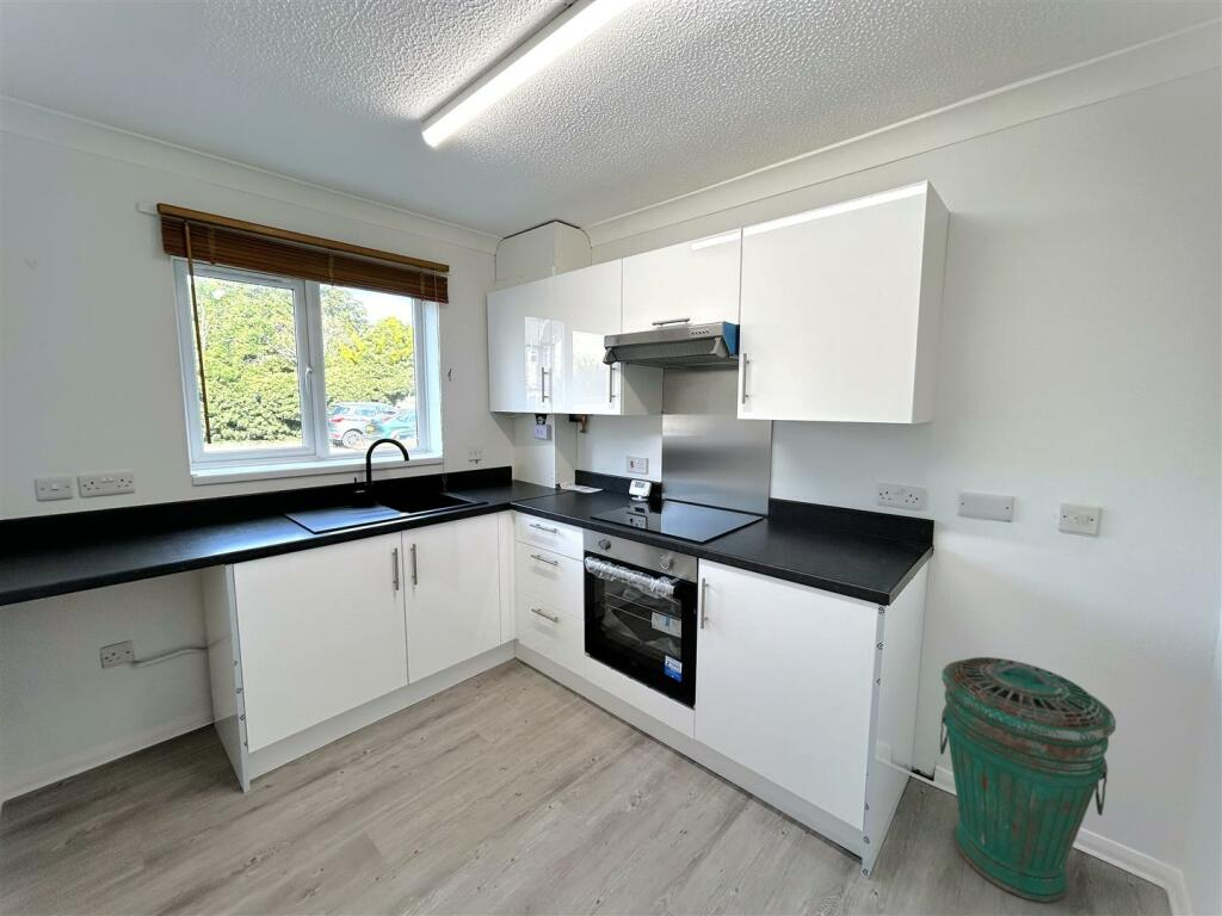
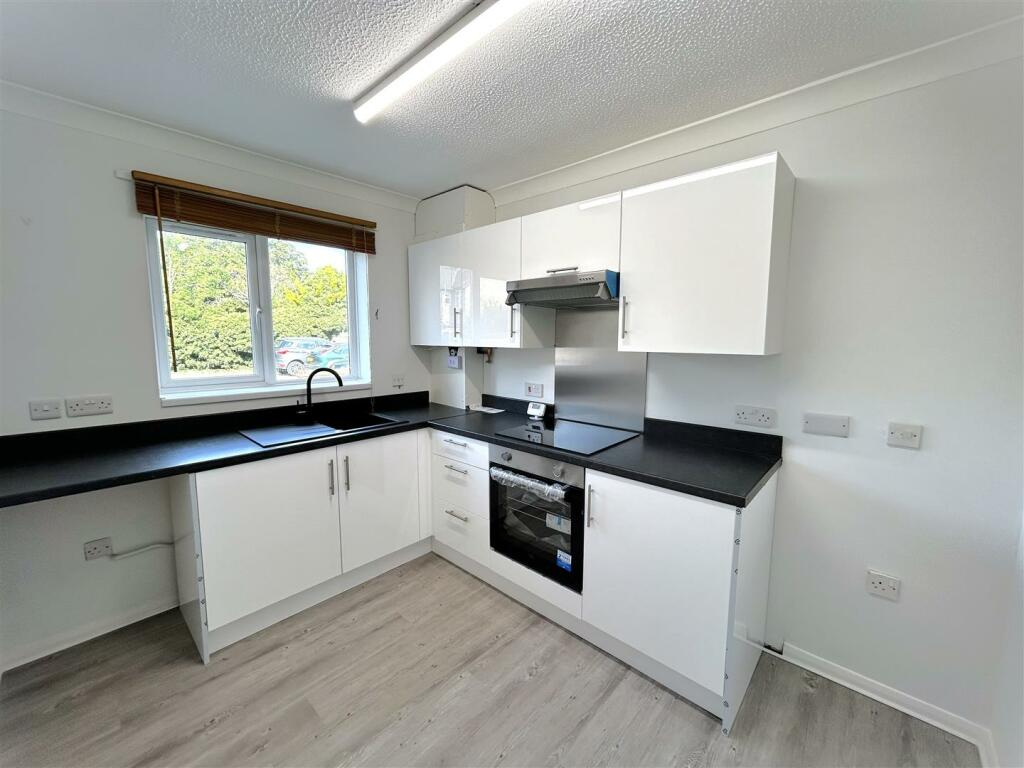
- trash can (1016, 765)
